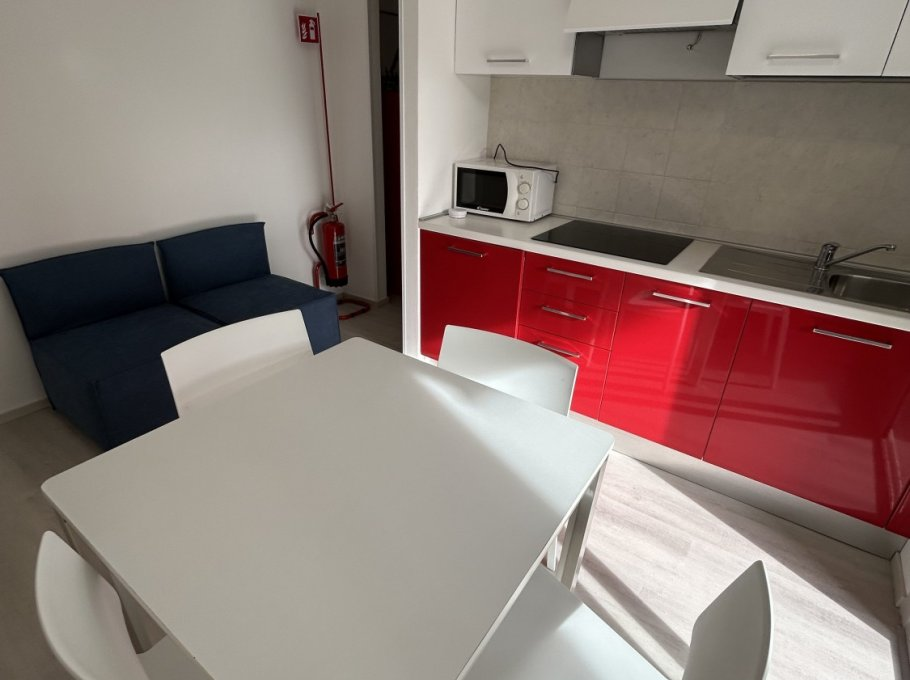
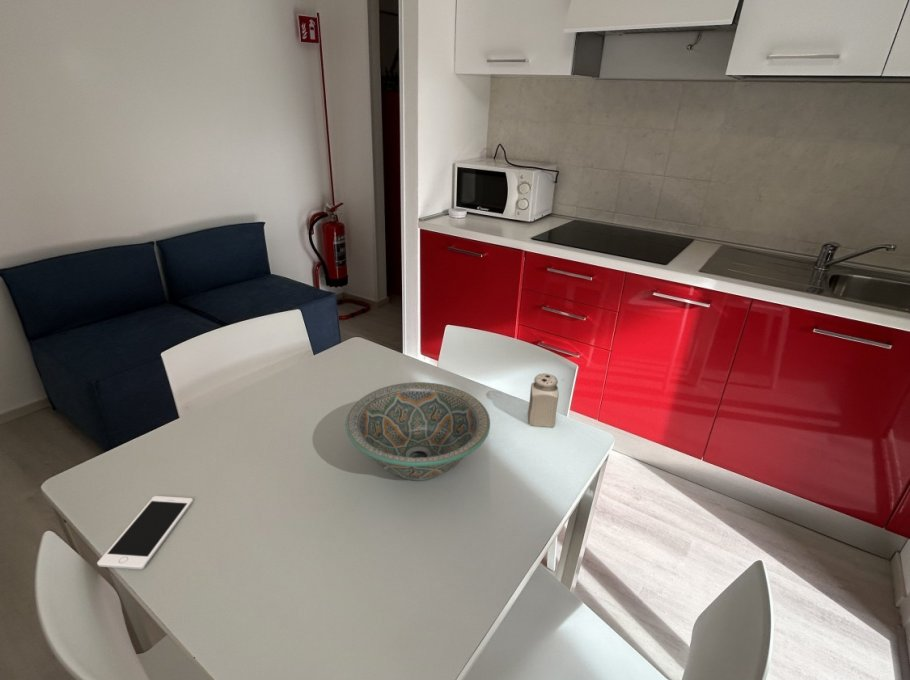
+ salt shaker (543, 398)
+ cell phone (148, 529)
+ decorative bowl (418, 439)
